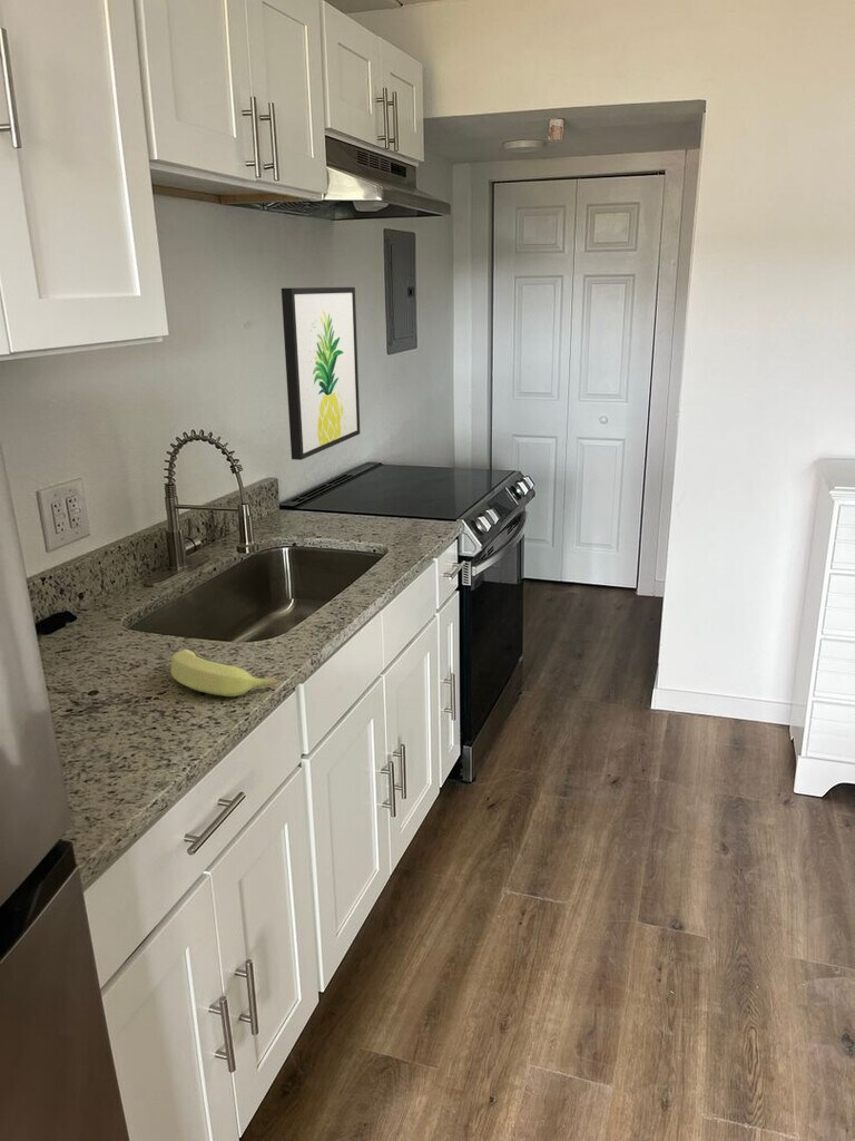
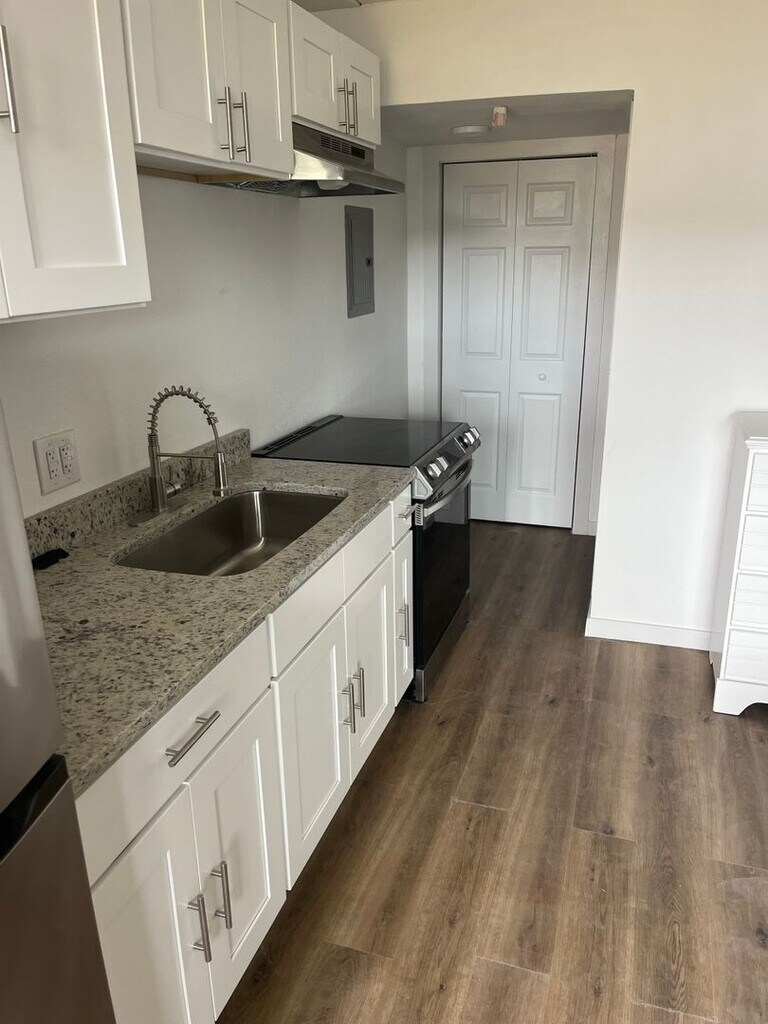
- banana (222, 667)
- wall art (324, 369)
